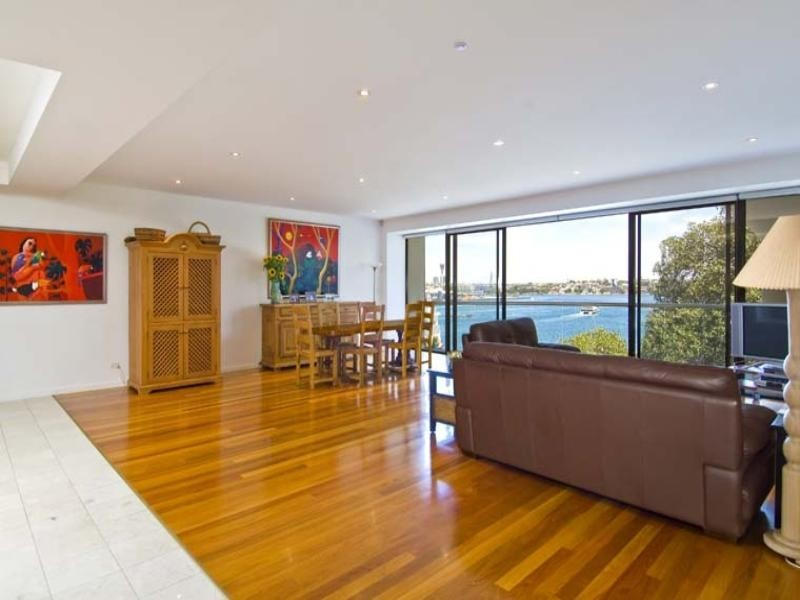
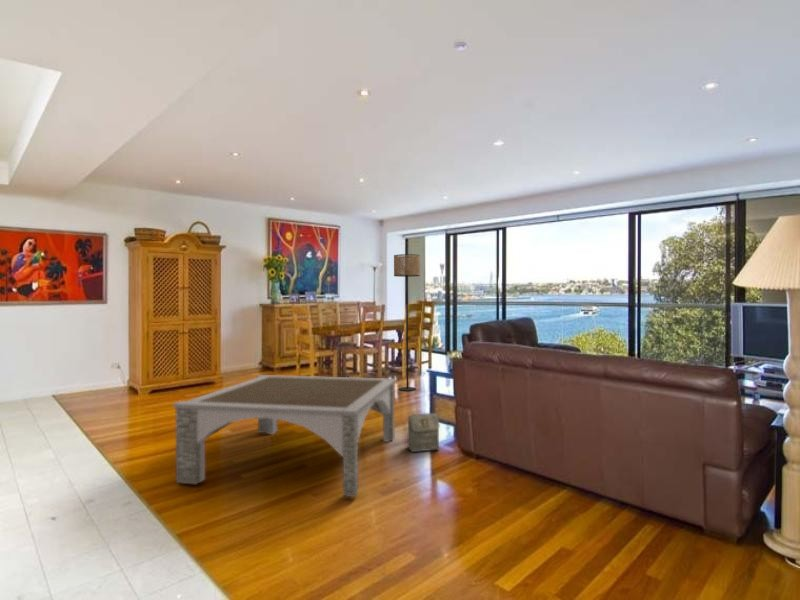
+ coffee table (299, 424)
+ bag (423, 431)
+ floor lamp (407, 322)
